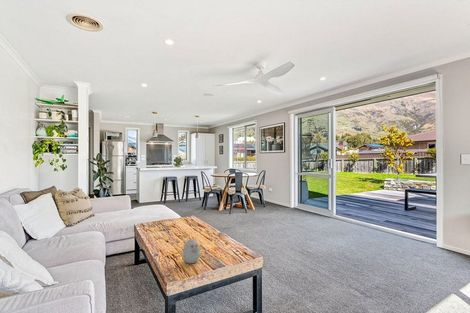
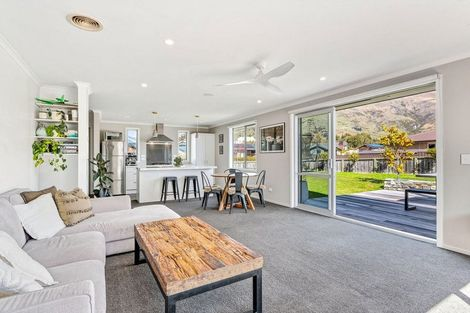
- decorative egg (191, 250)
